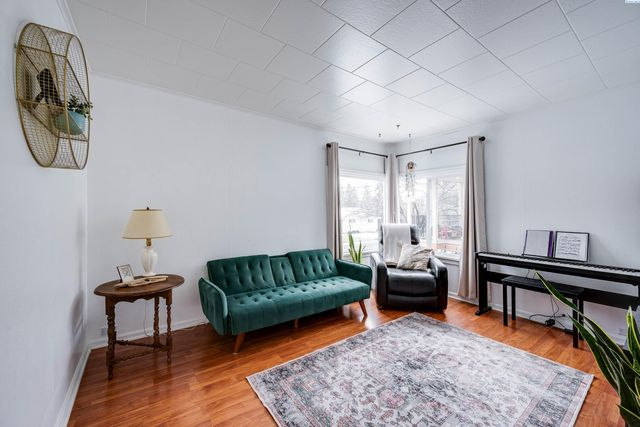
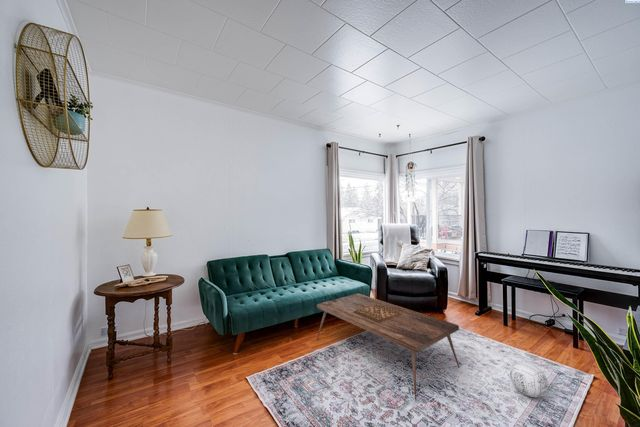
+ ball (528, 378)
+ coffee table (380, 330)
